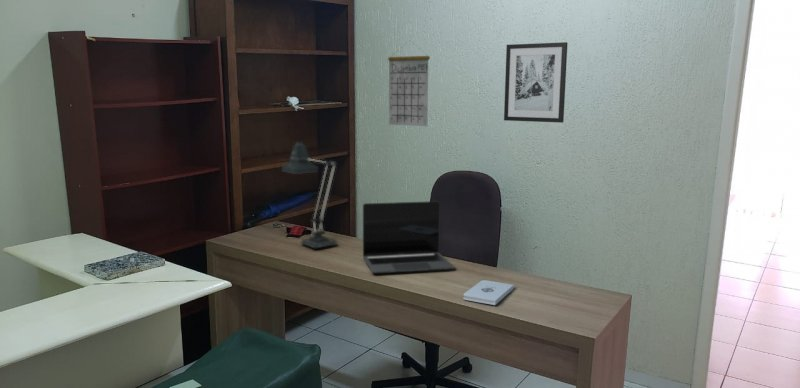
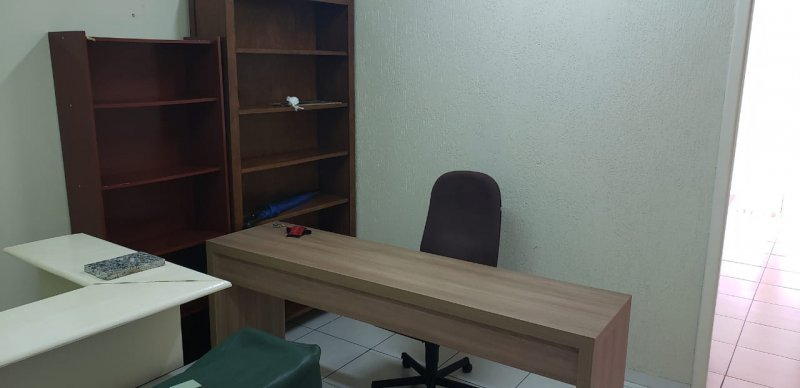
- laptop (407, 235)
- calendar (408, 83)
- notepad (488, 291)
- desk lamp (319, 194)
- wall art (534, 82)
